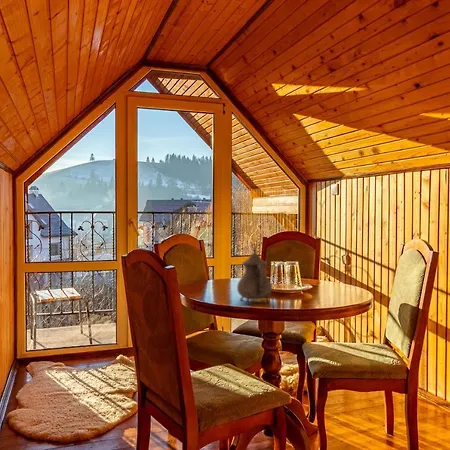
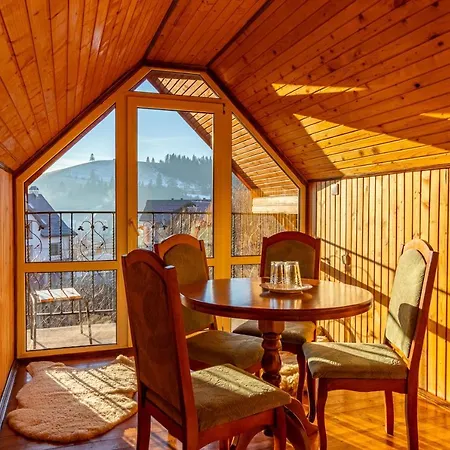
- teapot (254, 273)
